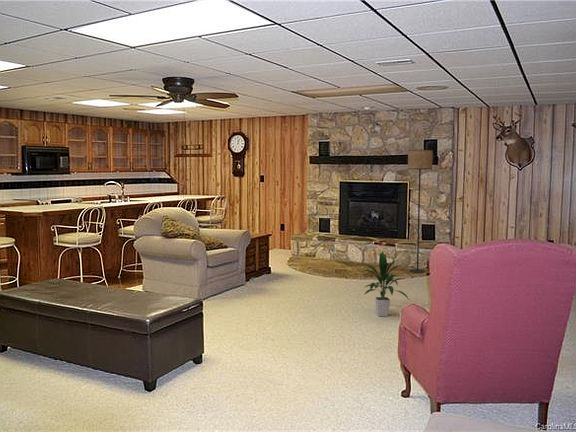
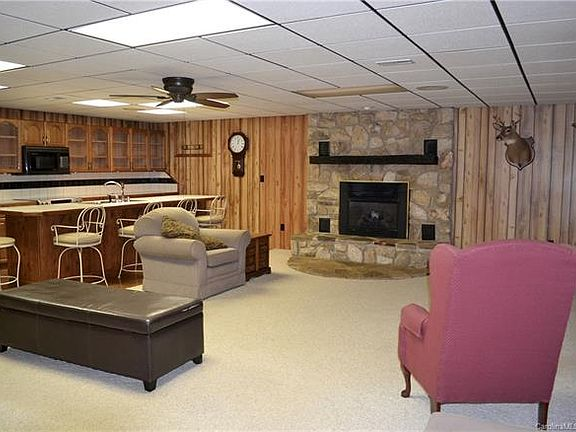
- floor lamp (418, 211)
- indoor plant (384, 284)
